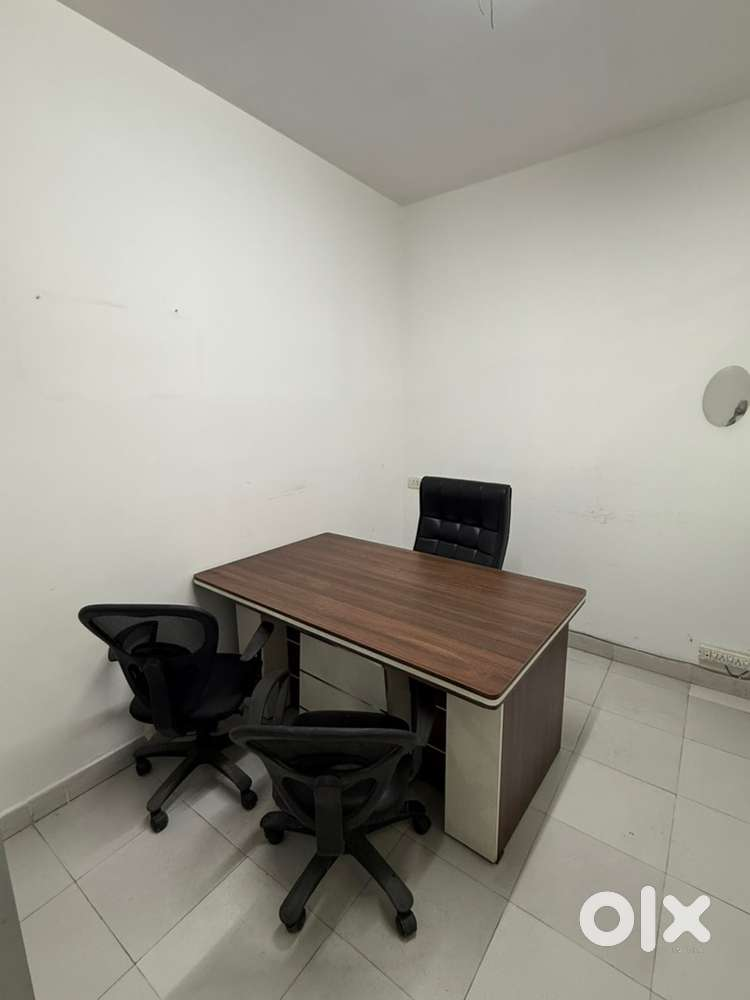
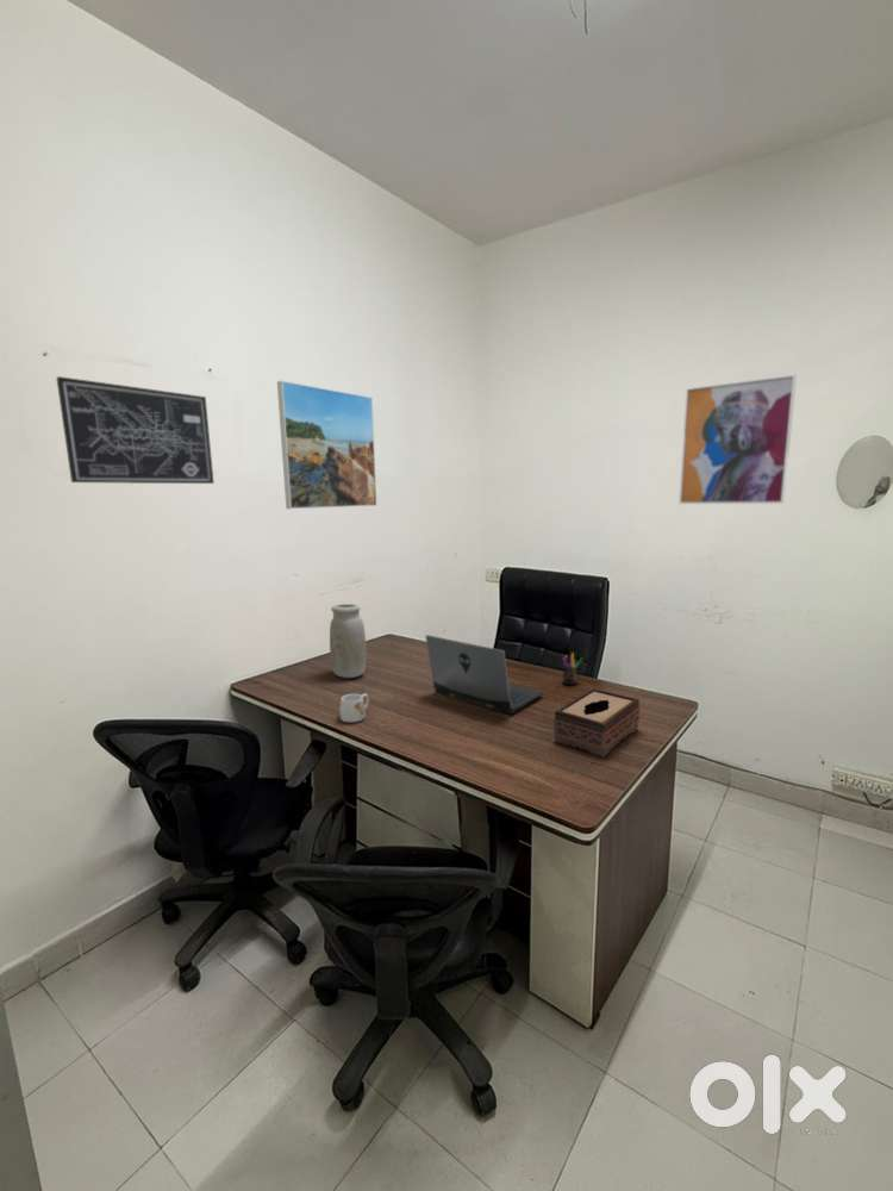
+ wall art (732, 443)
+ wall art (143, 436)
+ pen holder (572, 667)
+ mug (356, 706)
+ vase (346, 640)
+ laptop (485, 665)
+ tissue box (597, 719)
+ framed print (331, 449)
